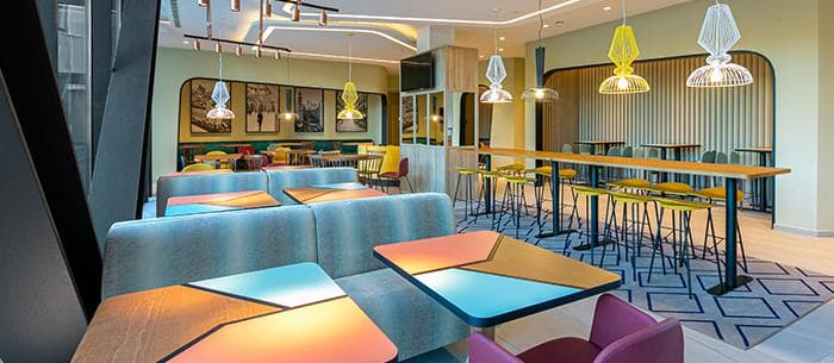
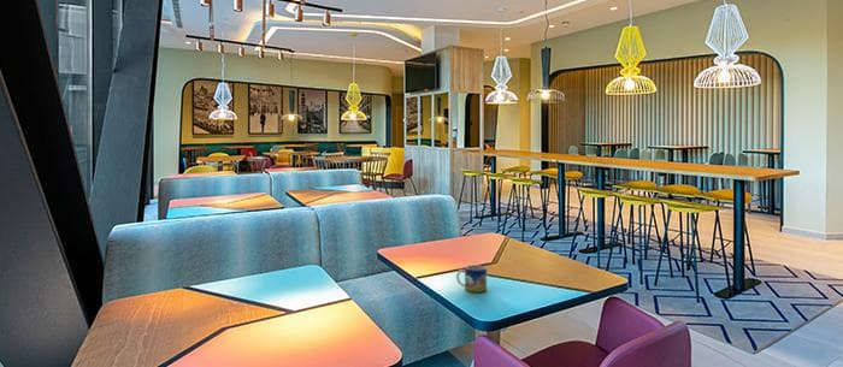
+ mug (471, 278)
